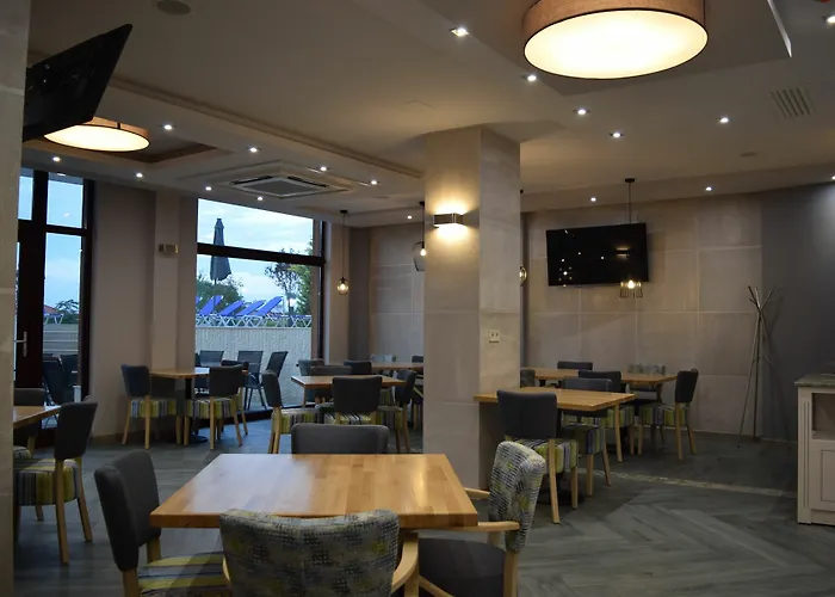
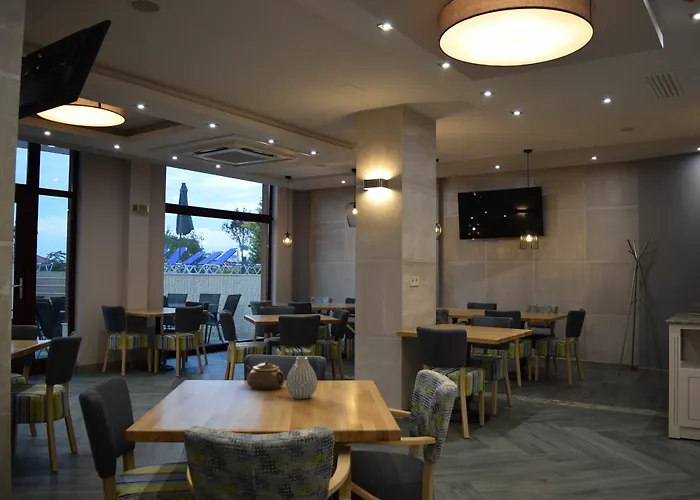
+ vase (301, 377)
+ teapot (264, 374)
